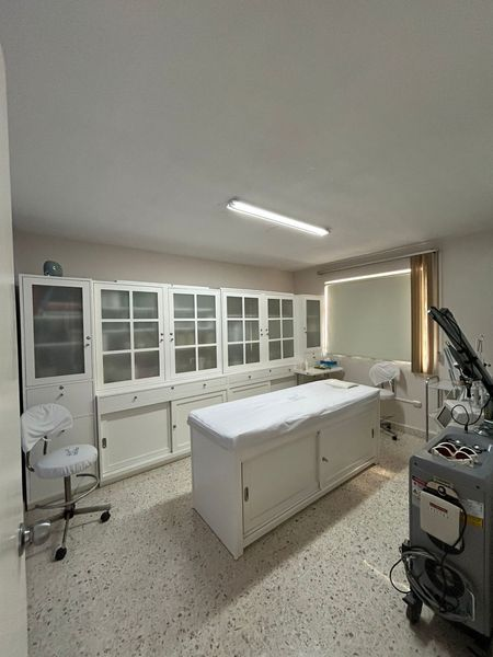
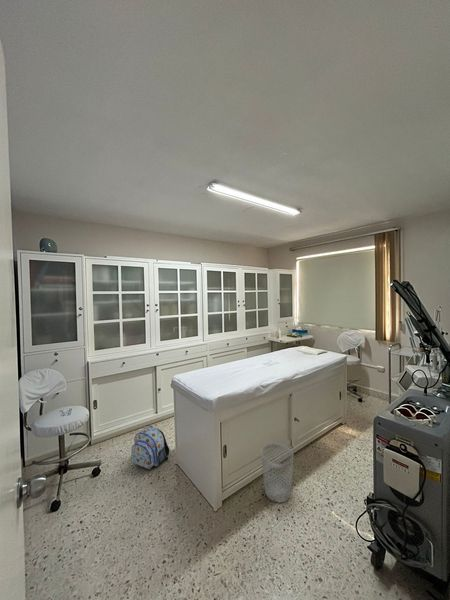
+ wastebasket (277, 472)
+ backpack (148, 445)
